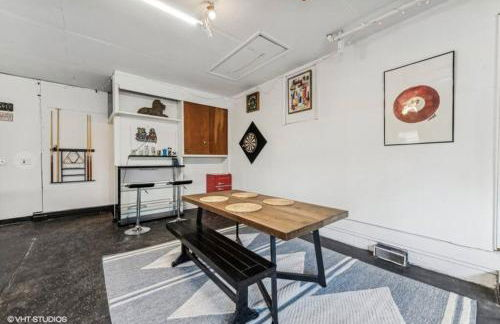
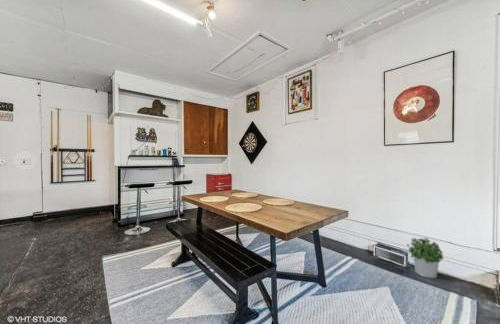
+ potted plant (423, 256)
